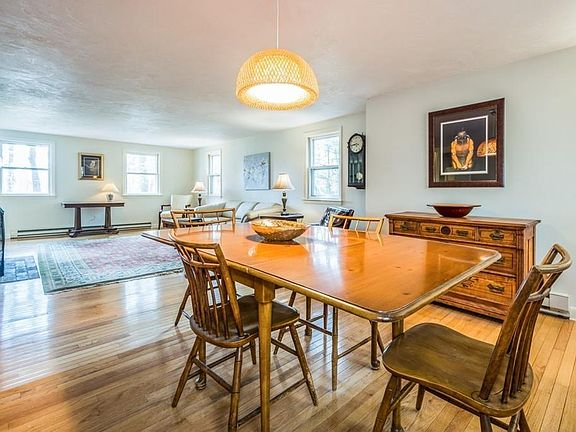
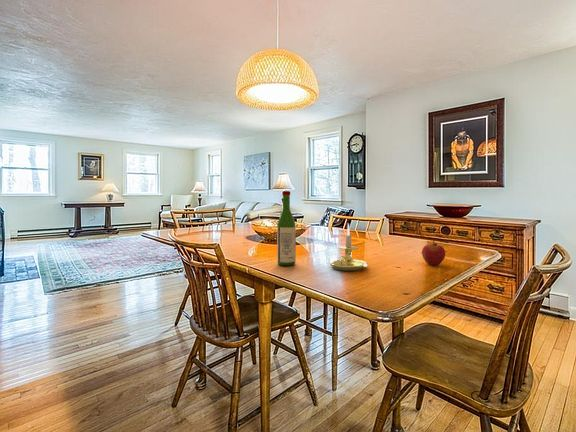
+ candle holder (347, 245)
+ apple (433, 252)
+ wine bottle (286, 227)
